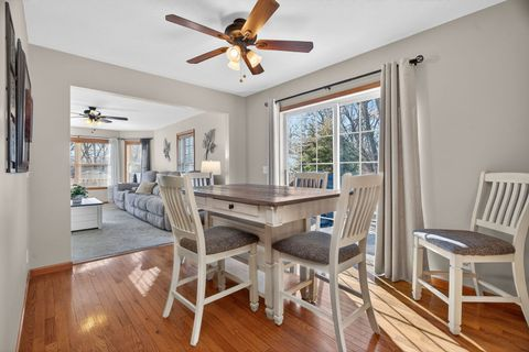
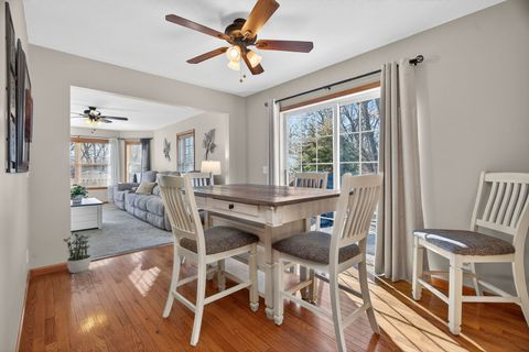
+ potted plant (77, 251)
